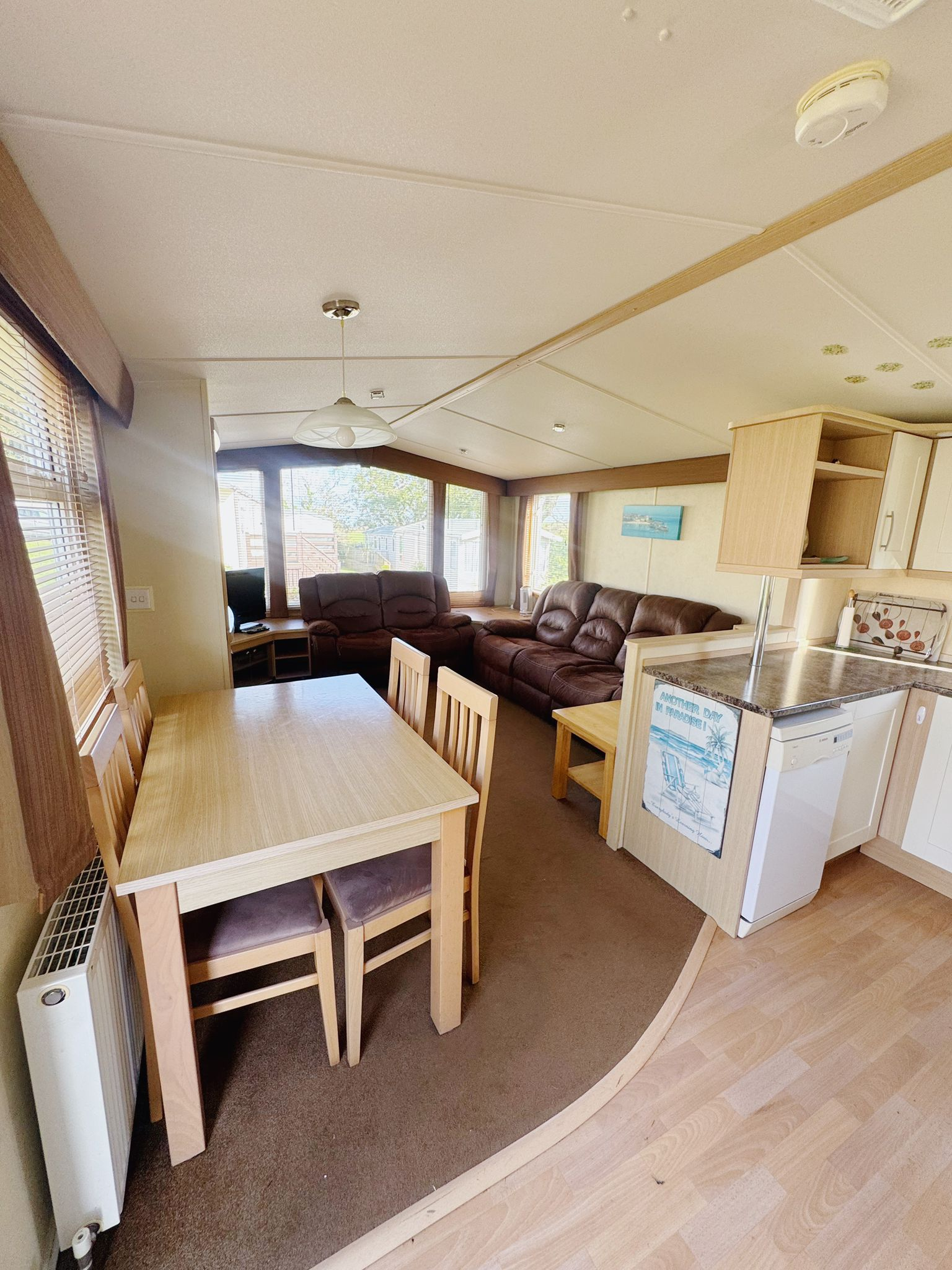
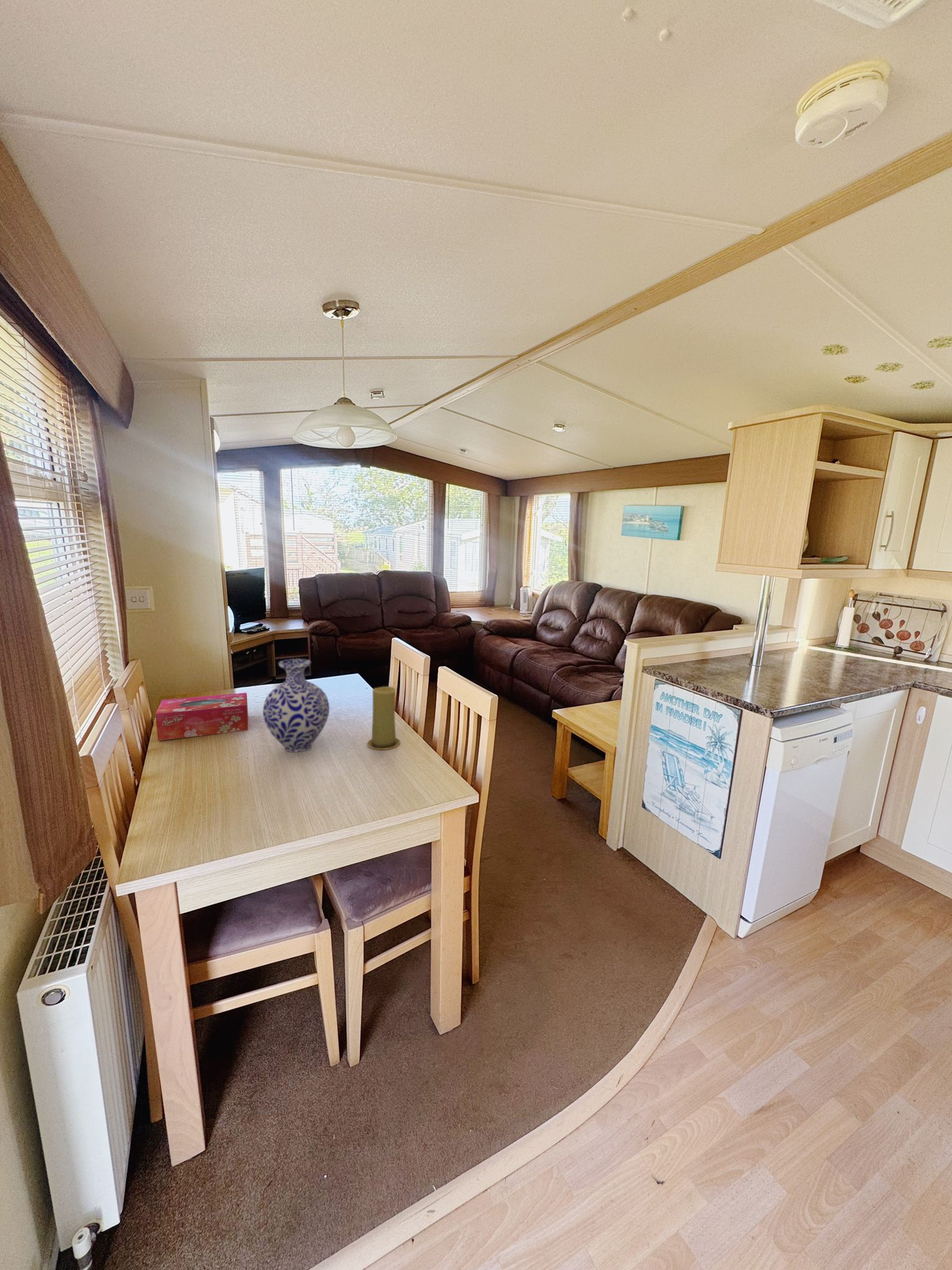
+ candle (384, 716)
+ vase (296, 705)
+ tissue box (205, 715)
